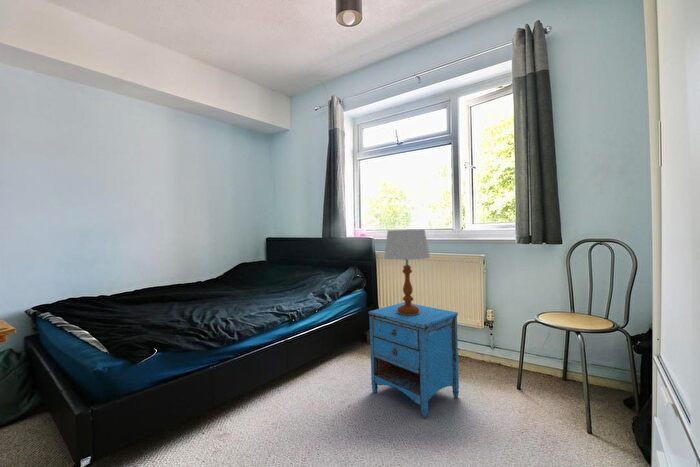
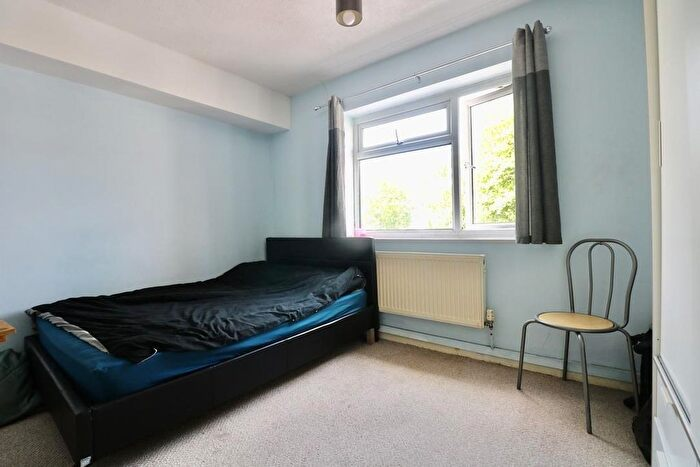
- table lamp (407, 271)
- nightstand (413, 353)
